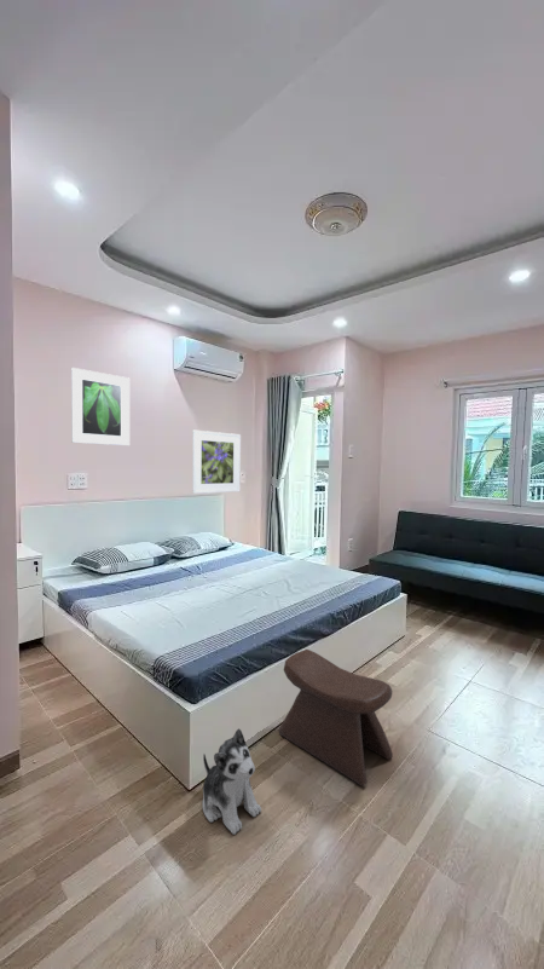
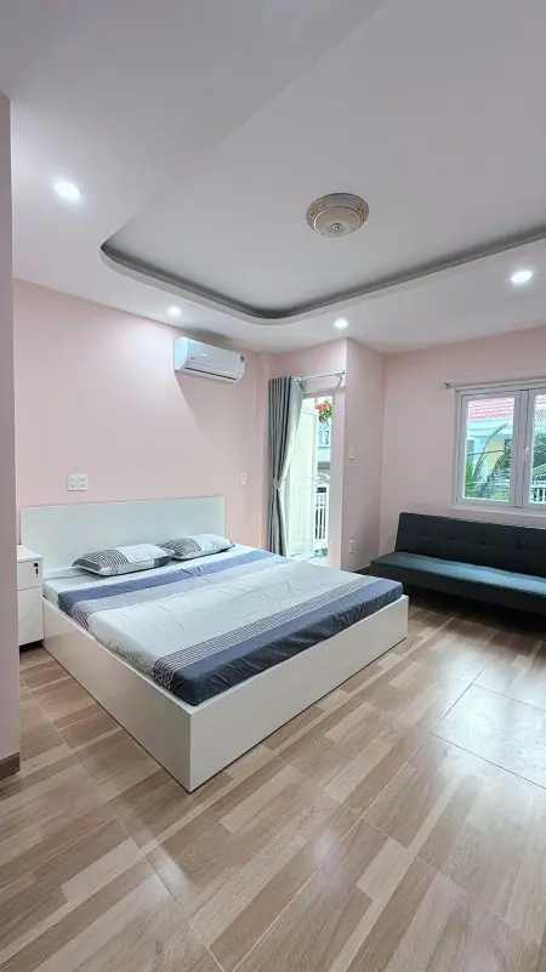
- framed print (102, 408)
- plush toy (226, 765)
- stool (334, 708)
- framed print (218, 462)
